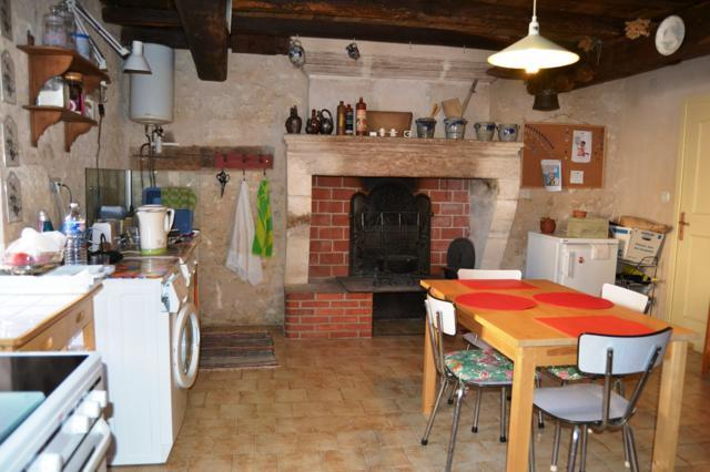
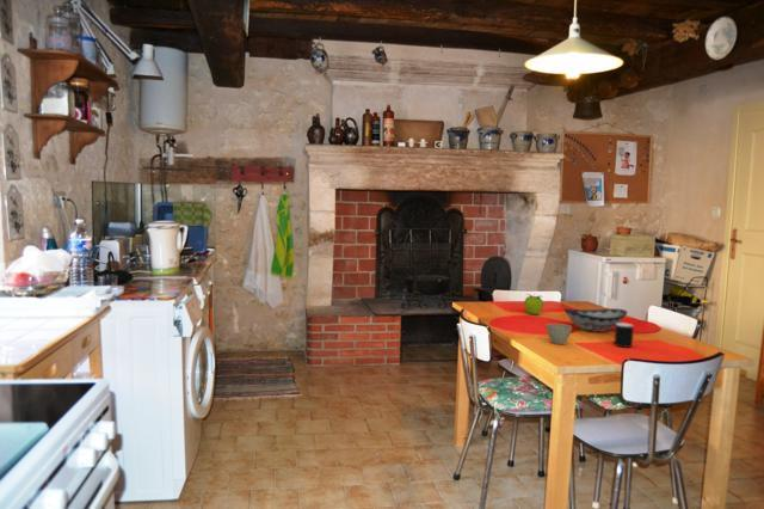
+ fruit (532, 303)
+ decorative bowl (594, 319)
+ cup (626, 336)
+ flower pot (557, 333)
